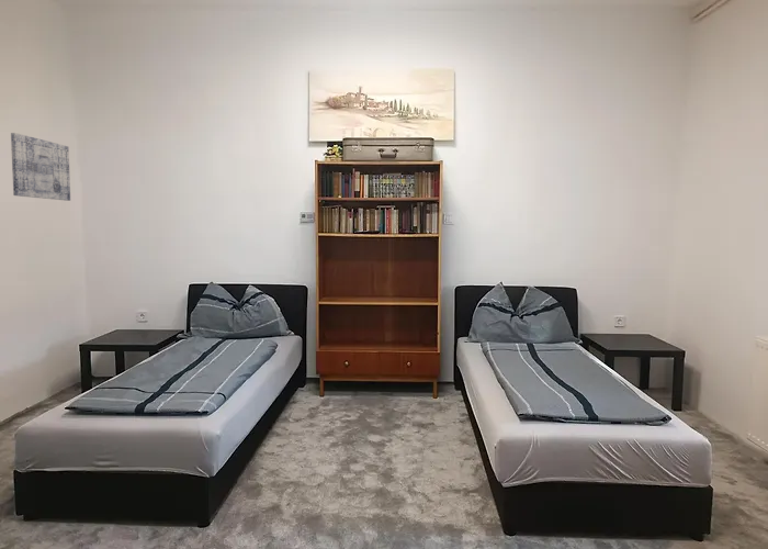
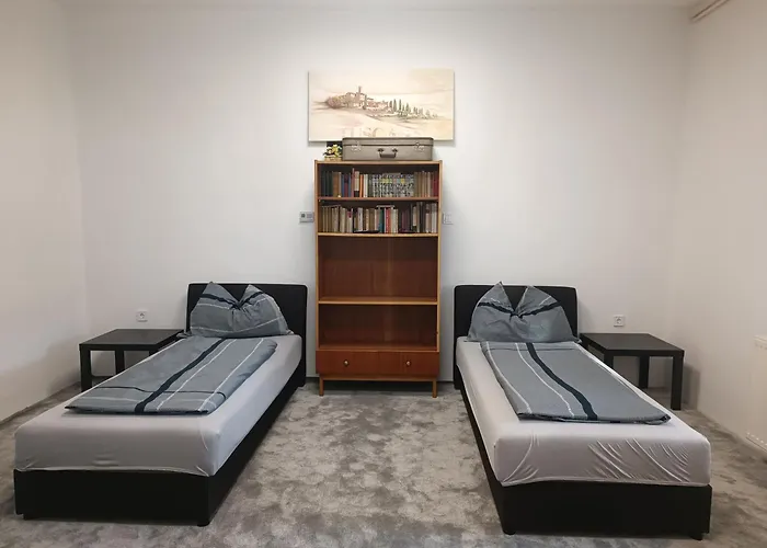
- wall art (43, 169)
